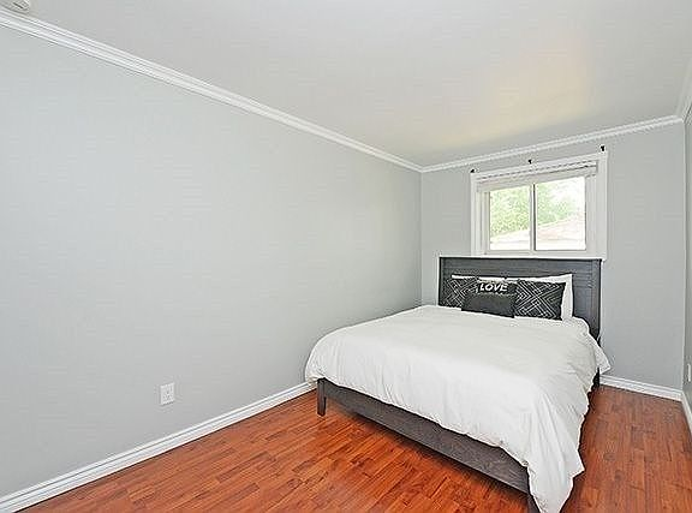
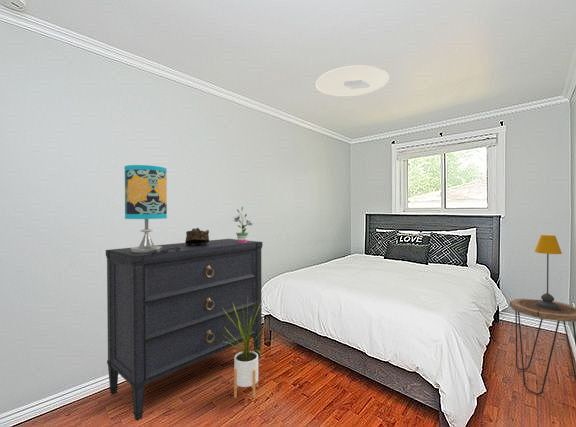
+ ceiling light (351, 79)
+ house plant (246, 344)
+ potted plant (242, 224)
+ side table (551, 348)
+ table lamp (547, 270)
+ dresser (193, 309)
+ table lamp (155, 209)
+ decorative box (196, 236)
